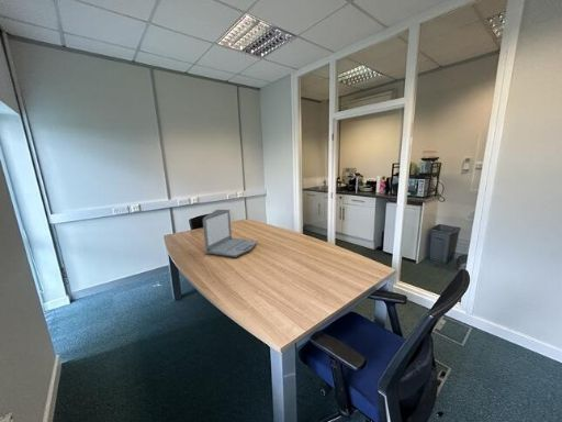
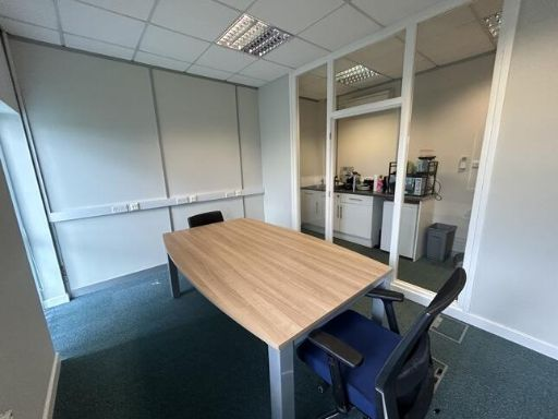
- laptop (231, 231)
